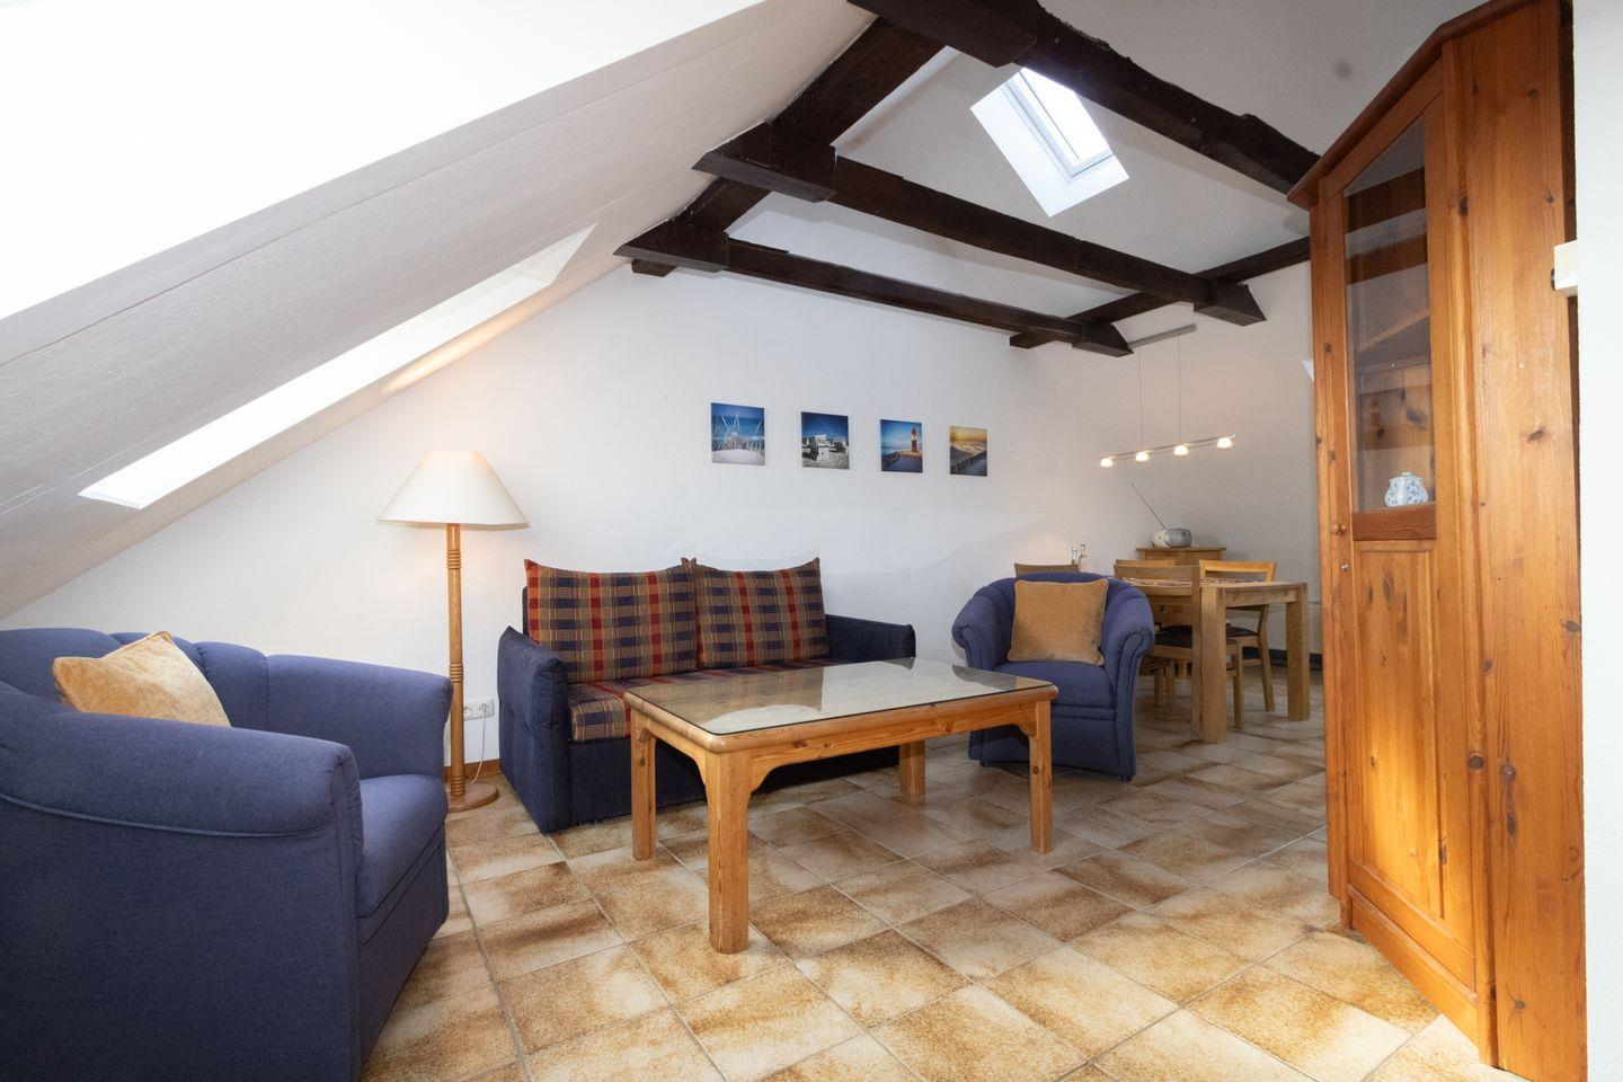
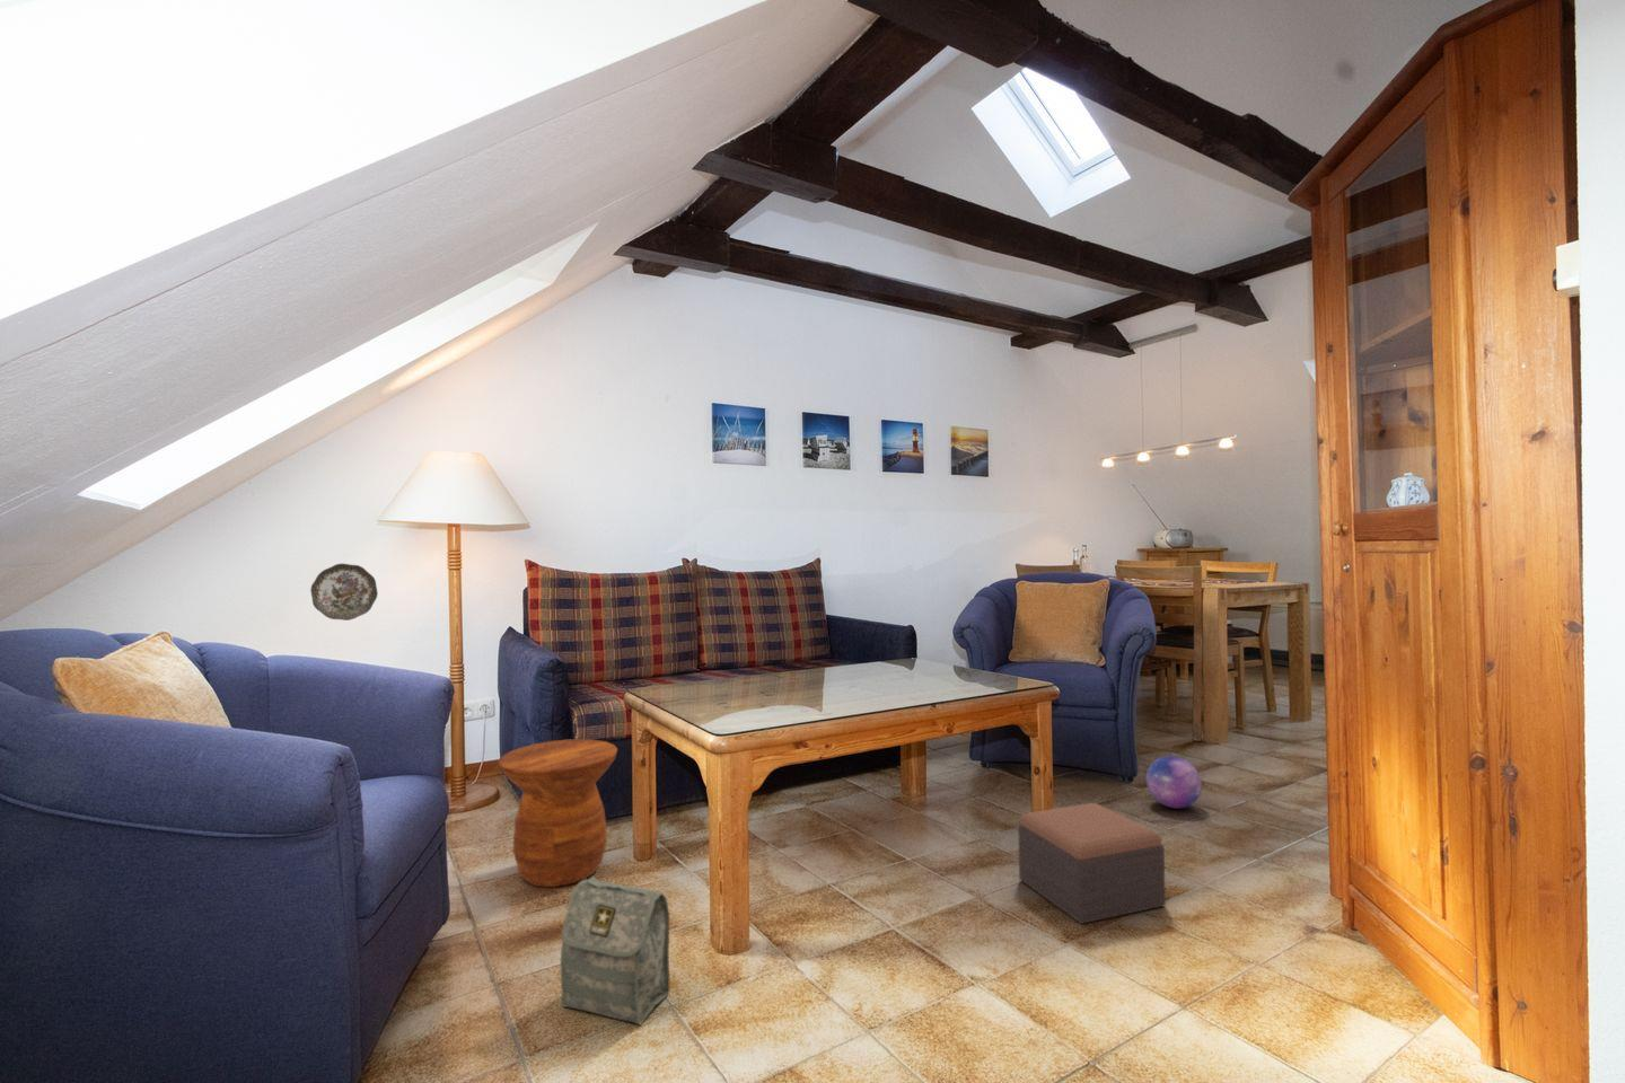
+ footstool (1088, 856)
+ decorative plate (345, 591)
+ decorative ball (1174, 782)
+ side table (560, 812)
+ bag (615, 942)
